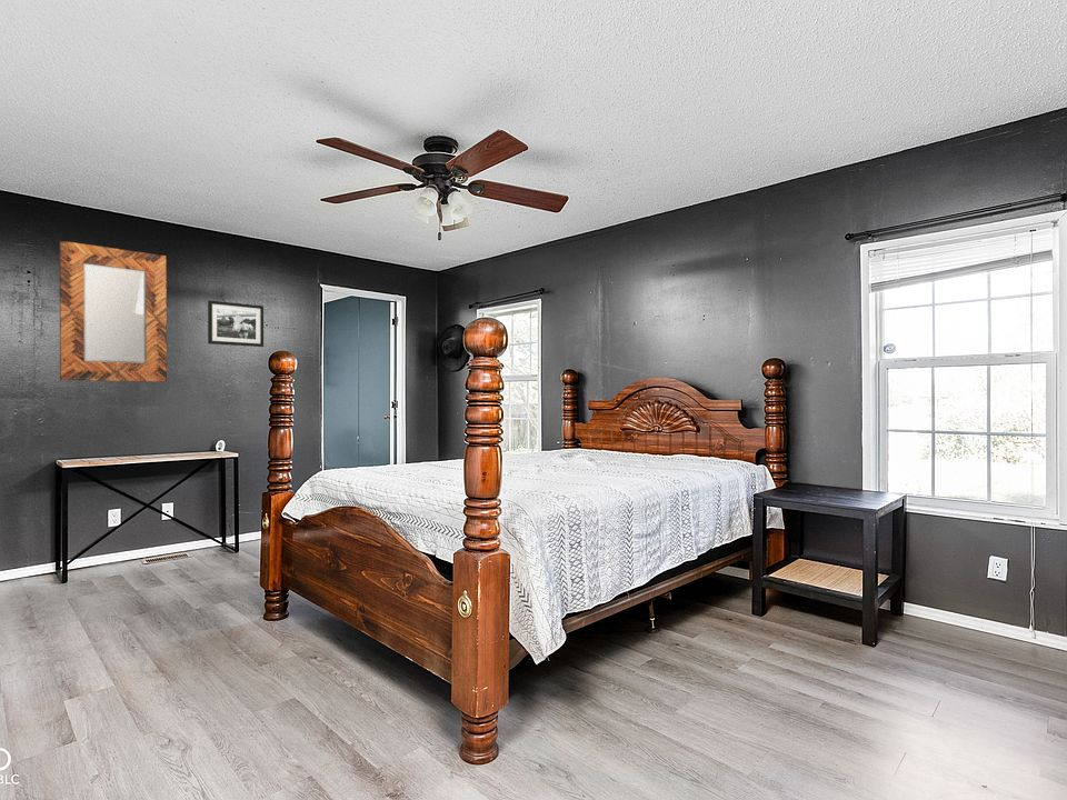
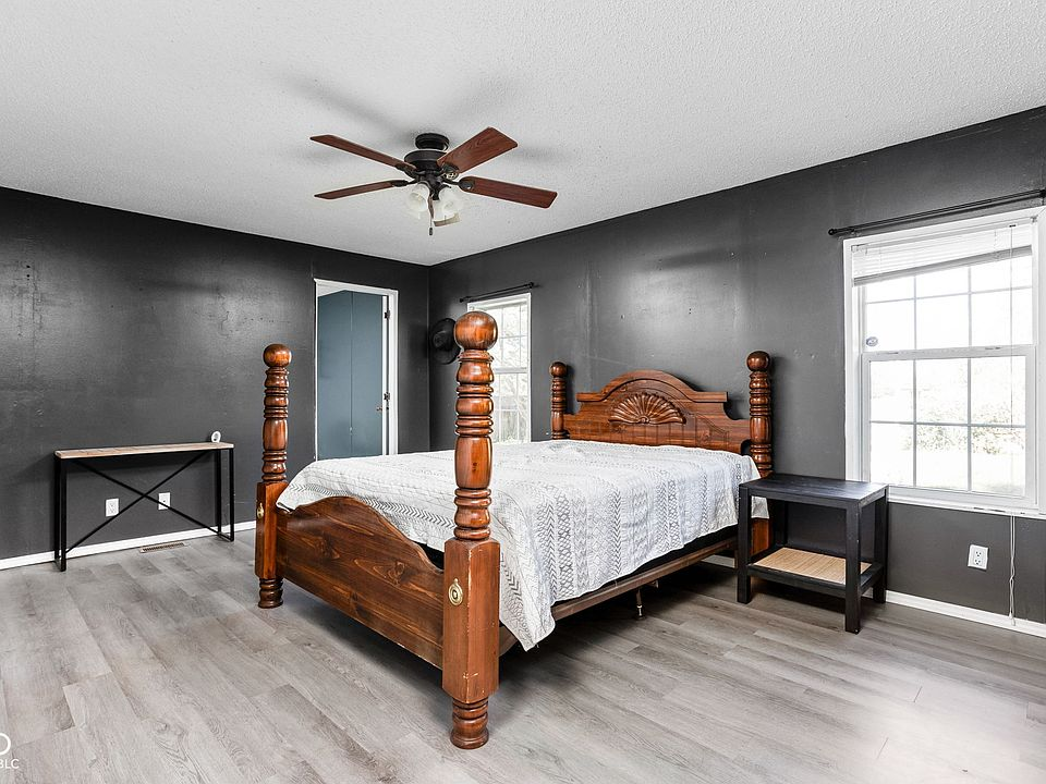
- home mirror (114, 314)
- picture frame (236, 323)
